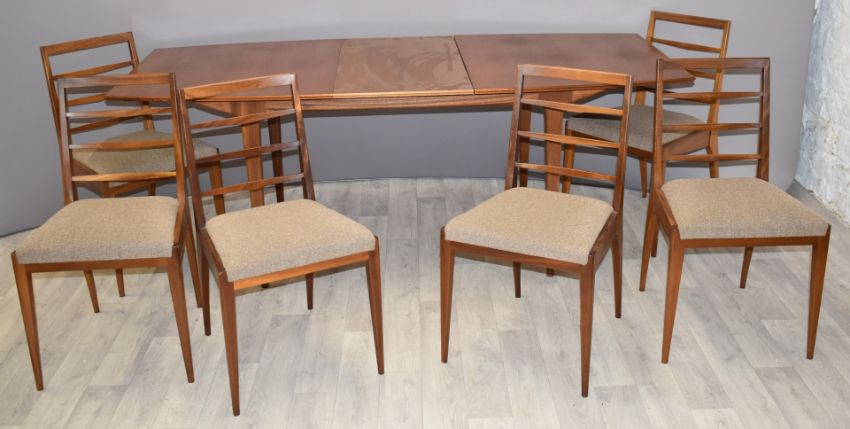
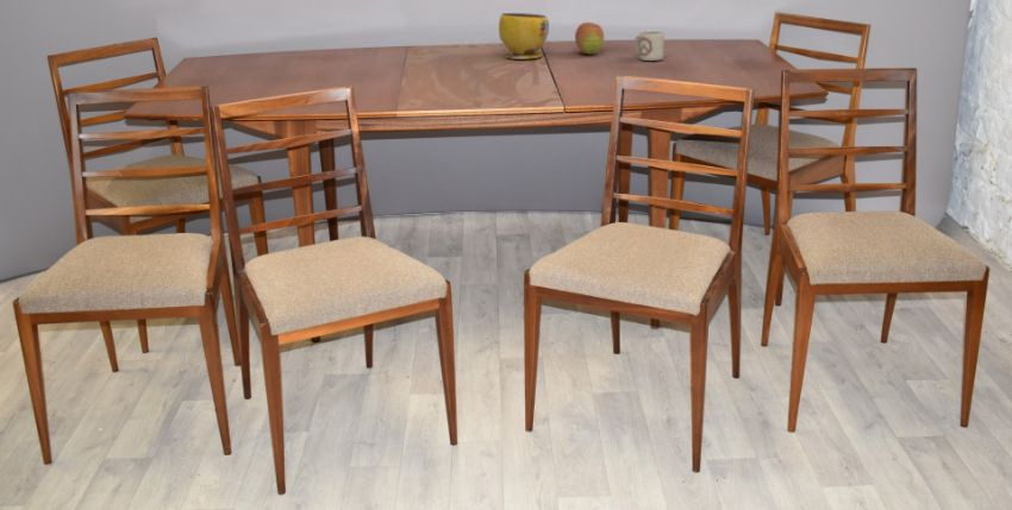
+ bowl (524, 34)
+ fruit (589, 38)
+ cup (648, 45)
